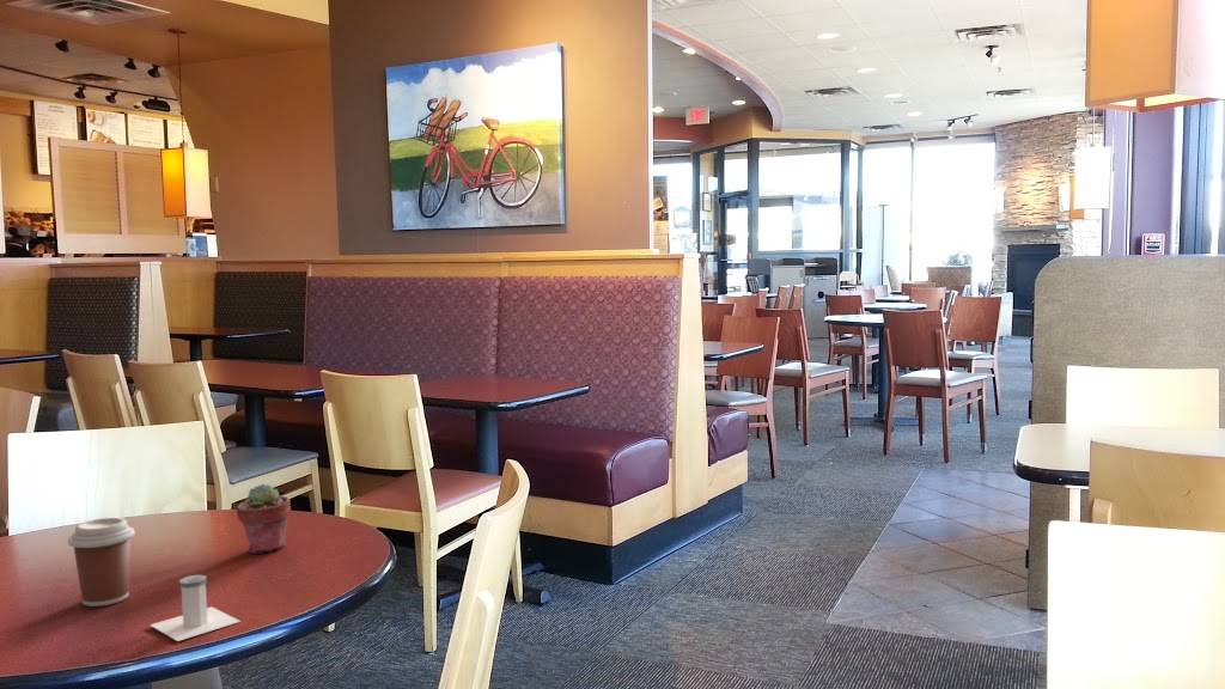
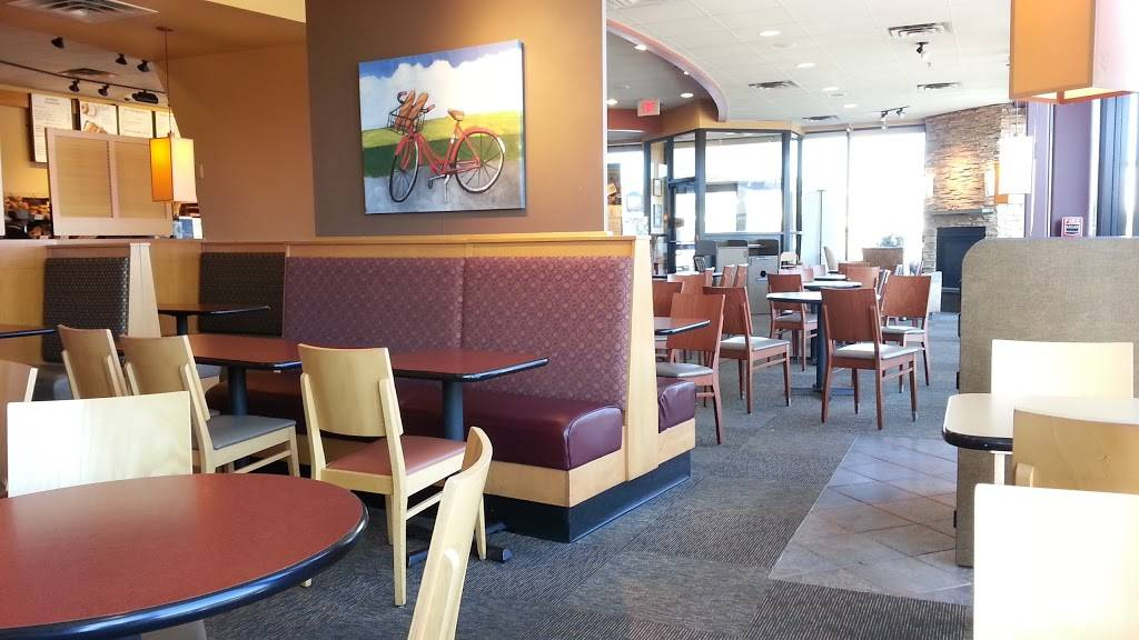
- coffee cup (103, 561)
- salt shaker (194, 600)
- potted succulent (264, 516)
